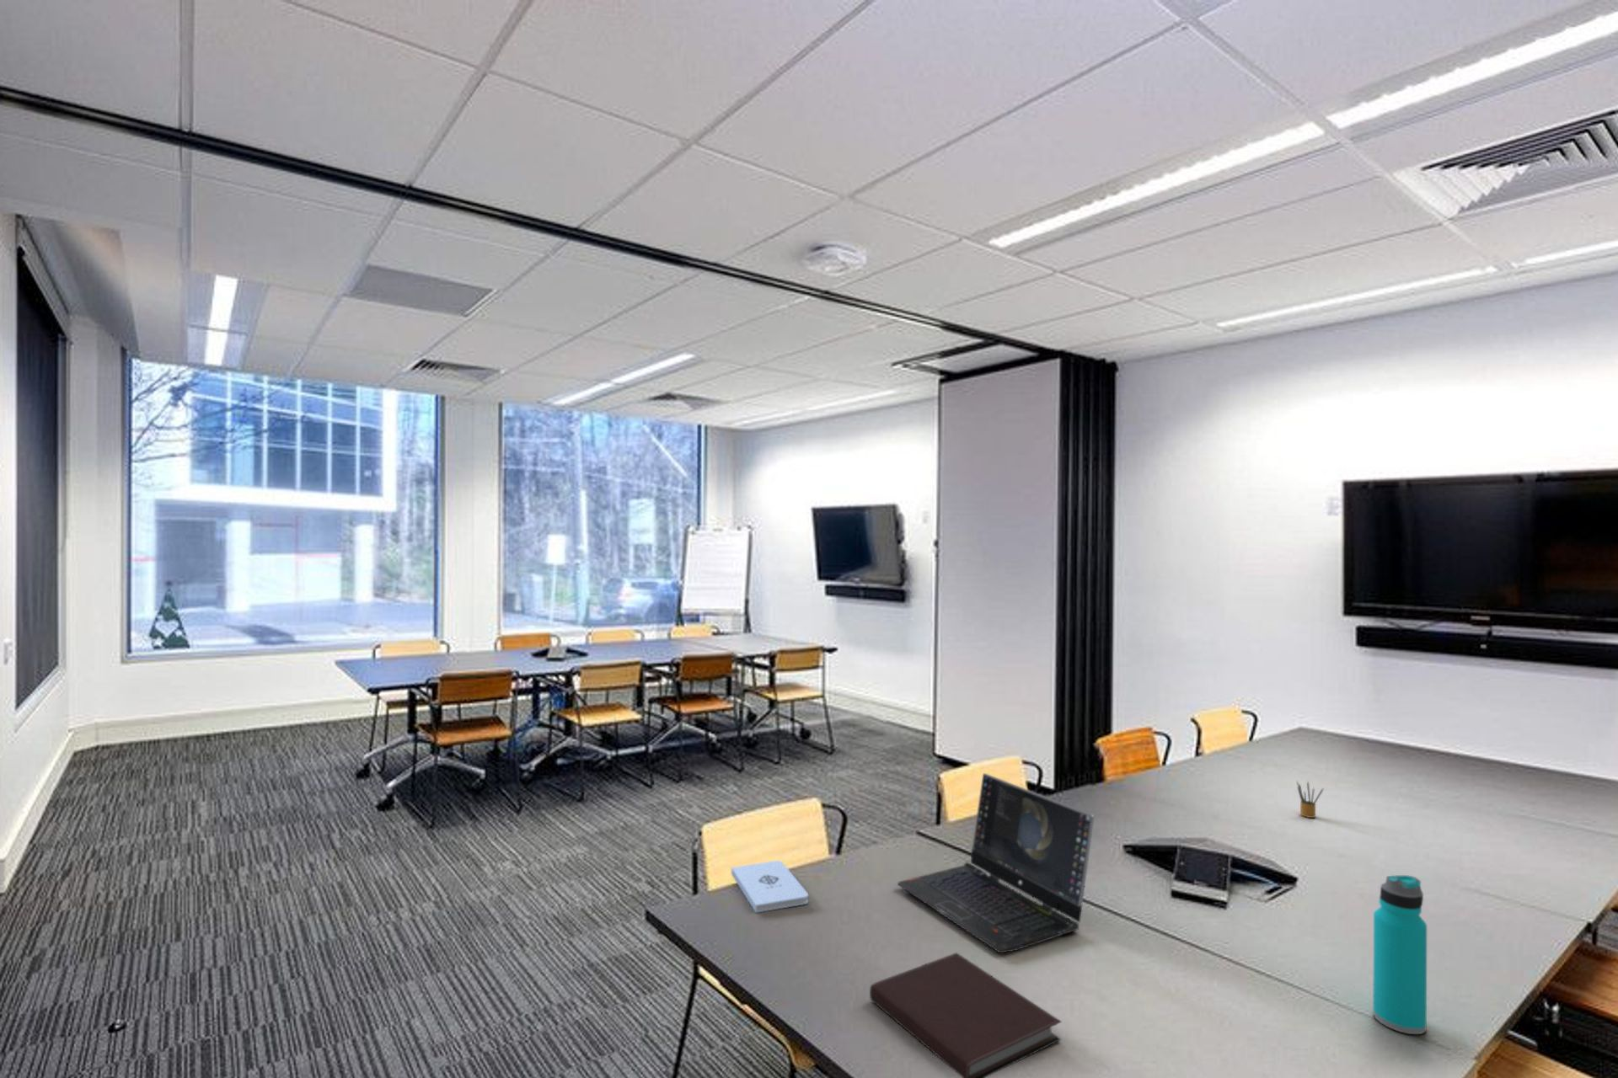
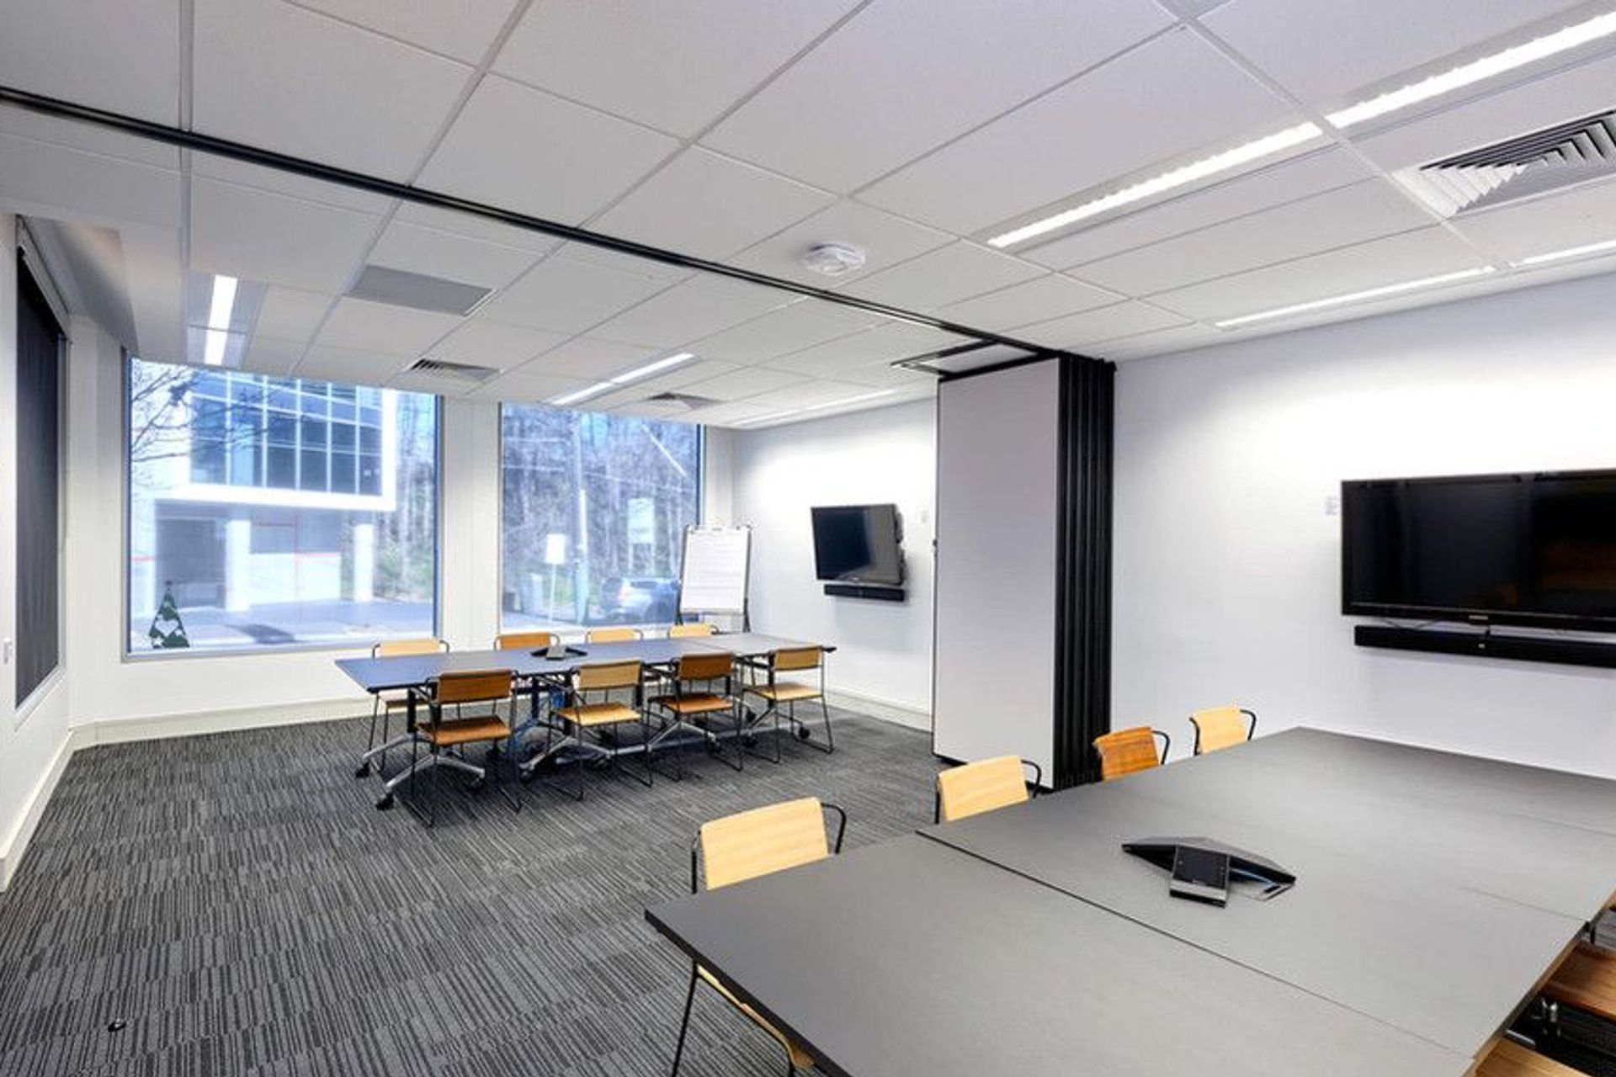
- water bottle (1399, 949)
- notepad (768, 884)
- laptop computer (990, 854)
- notebook (962, 1011)
- pencil box (1309, 799)
